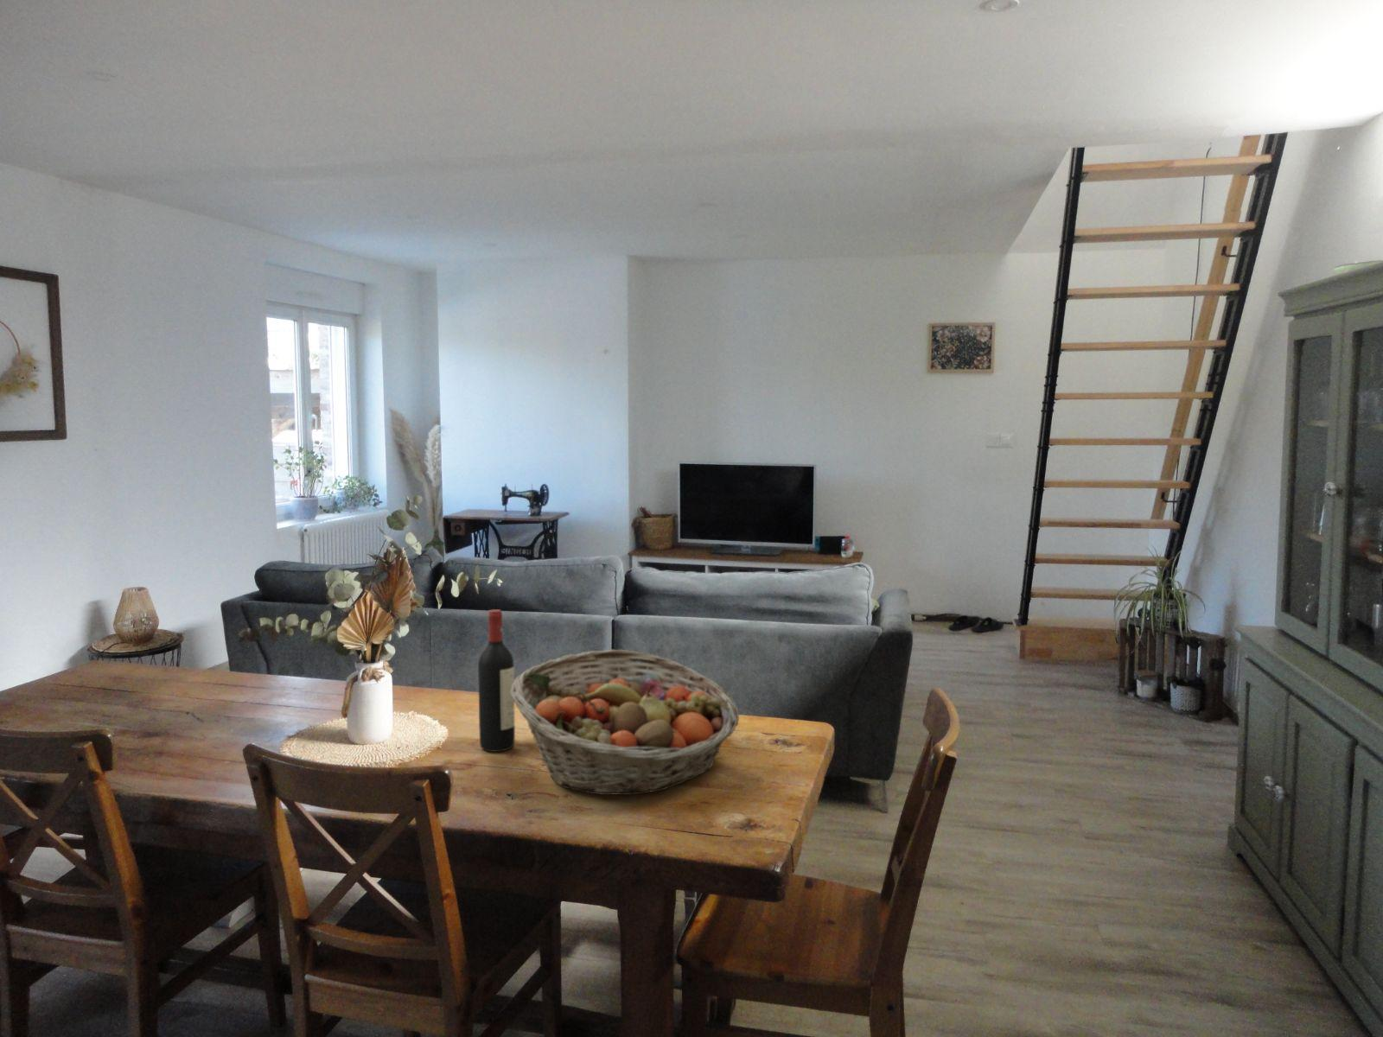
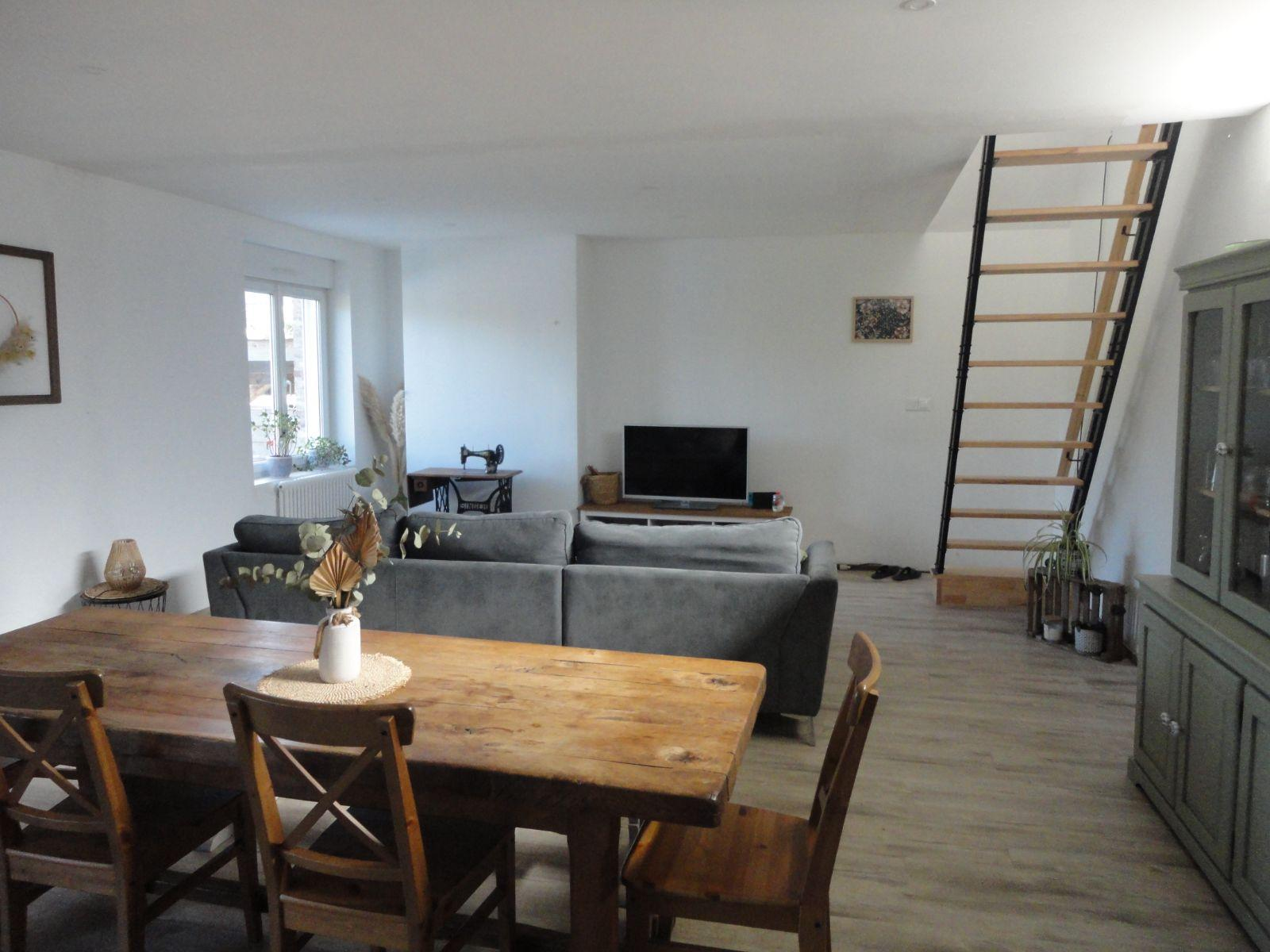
- wine bottle (497, 679)
- fruit basket (627, 717)
